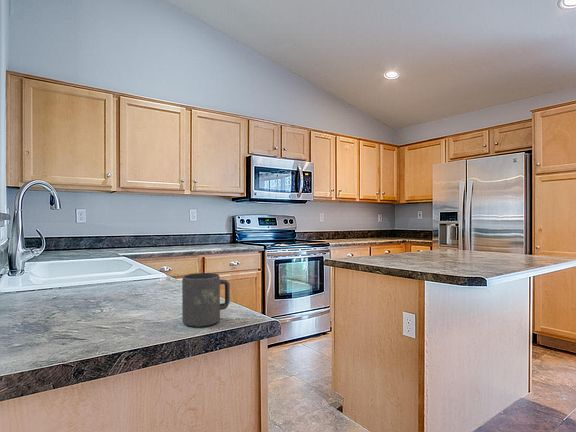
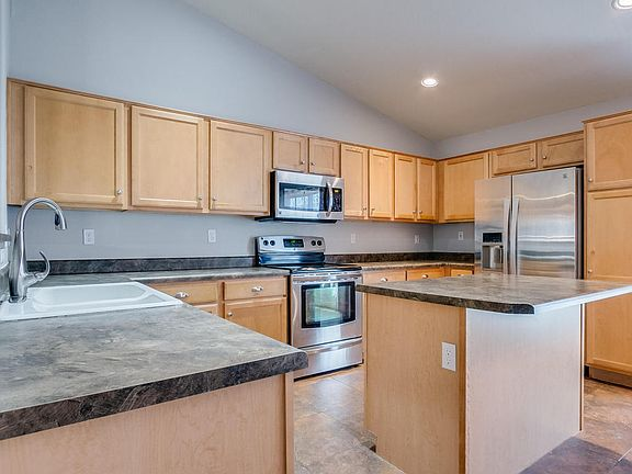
- mug (207, 297)
